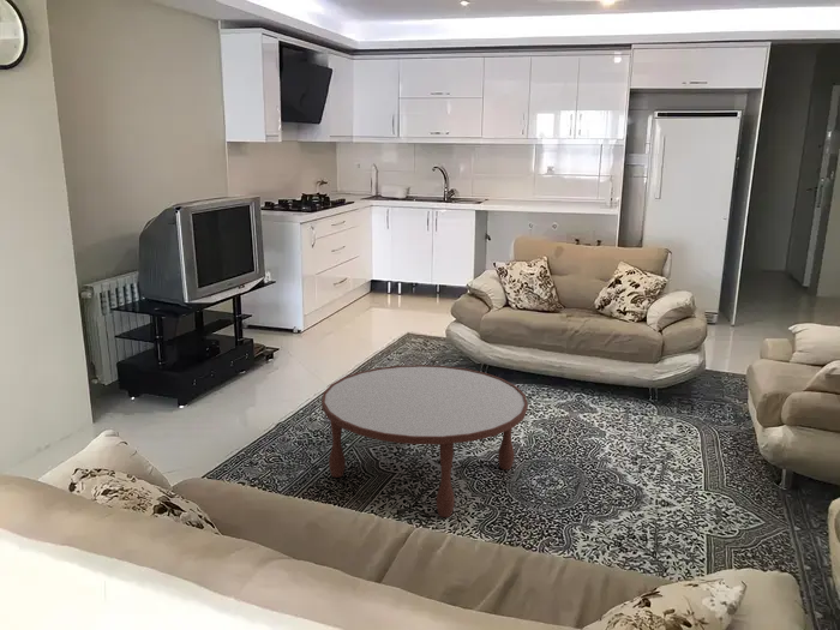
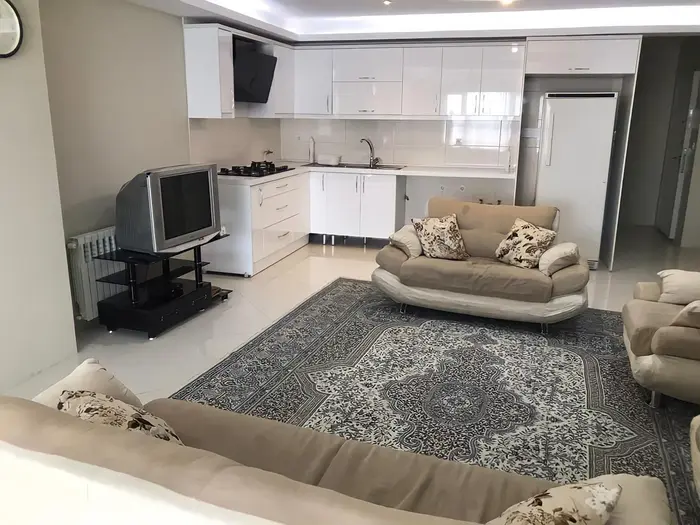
- coffee table (424, 433)
